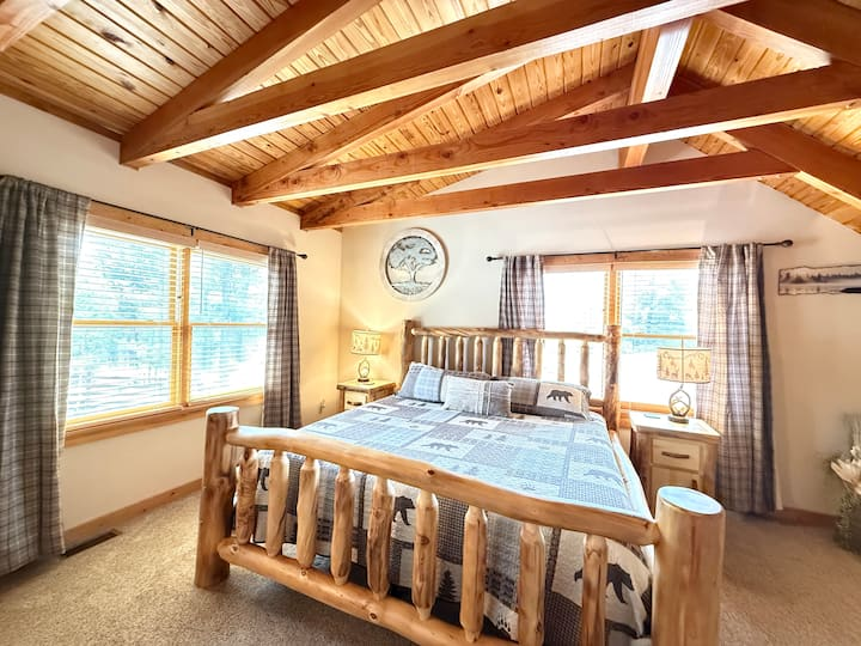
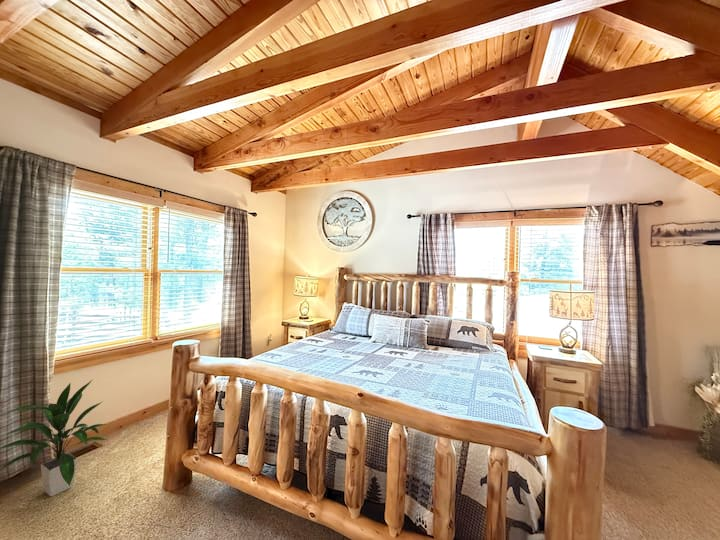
+ indoor plant (58, 438)
